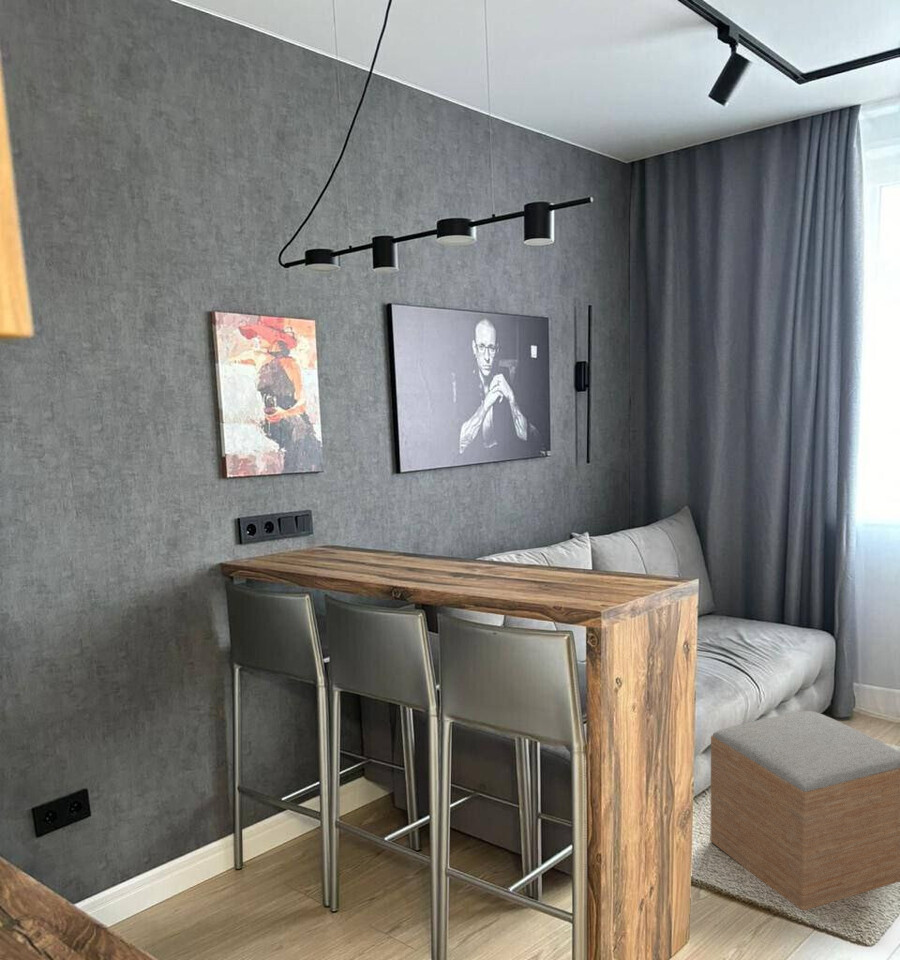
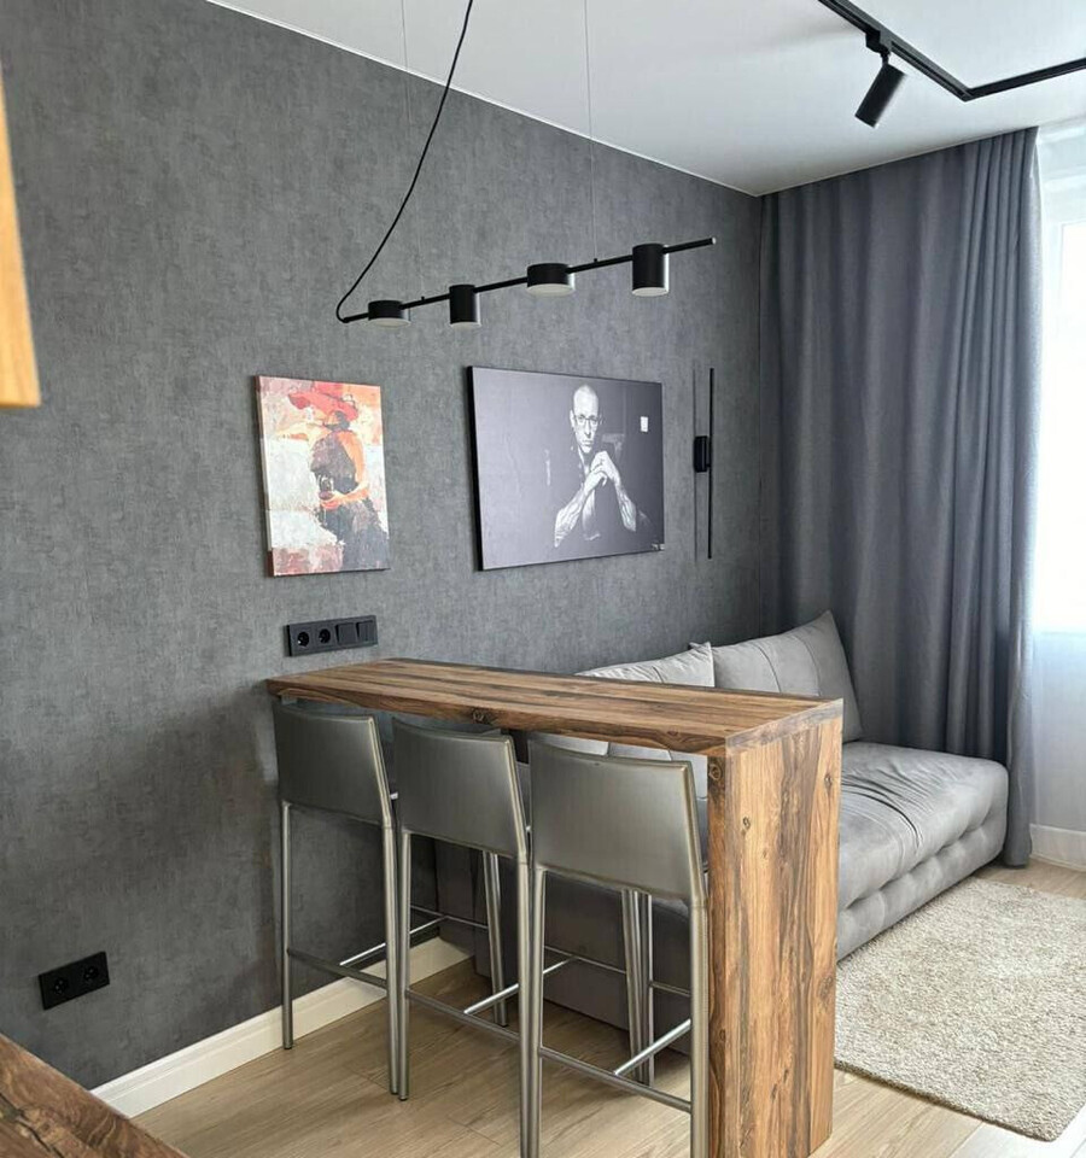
- ottoman (805, 796)
